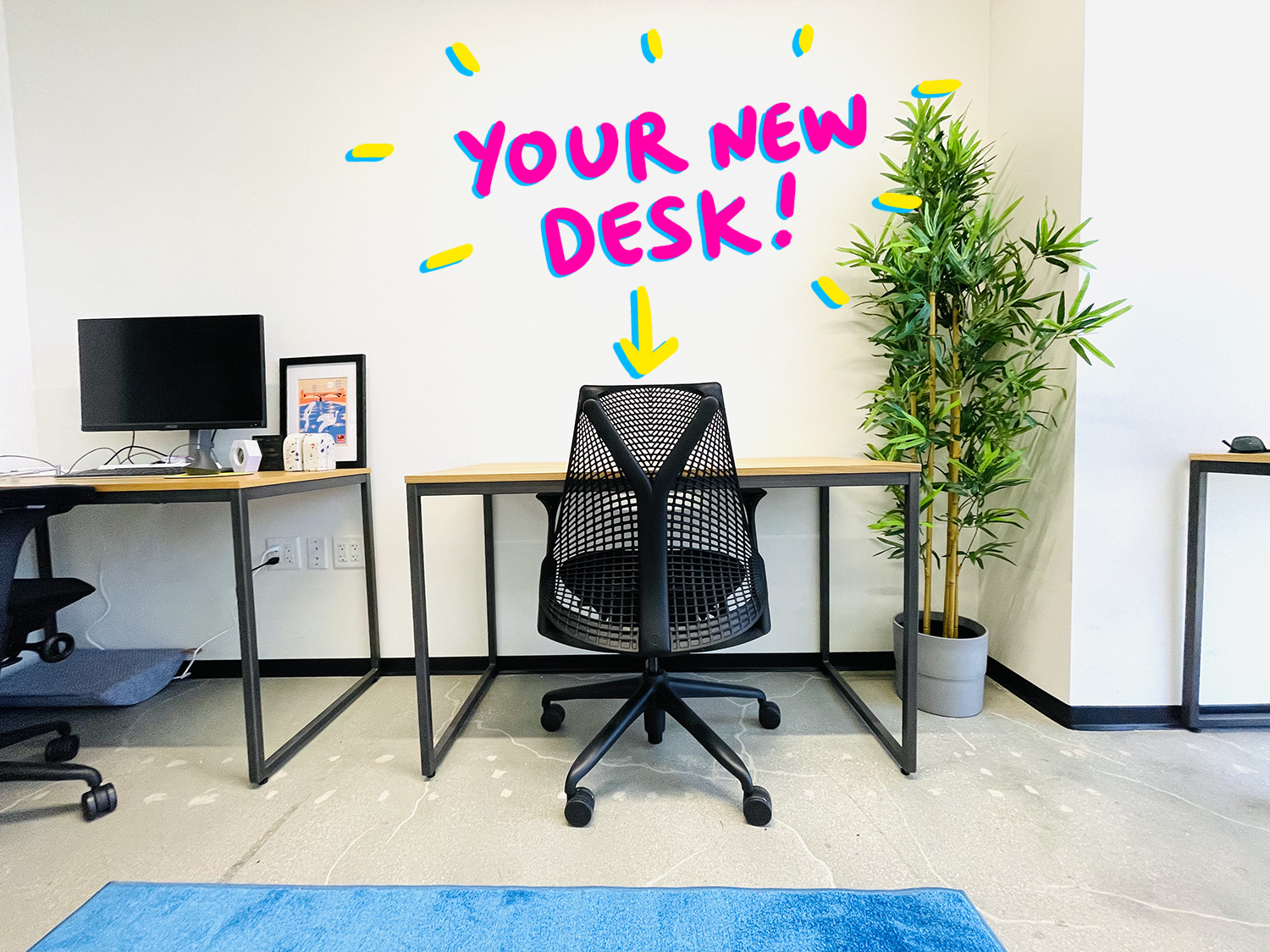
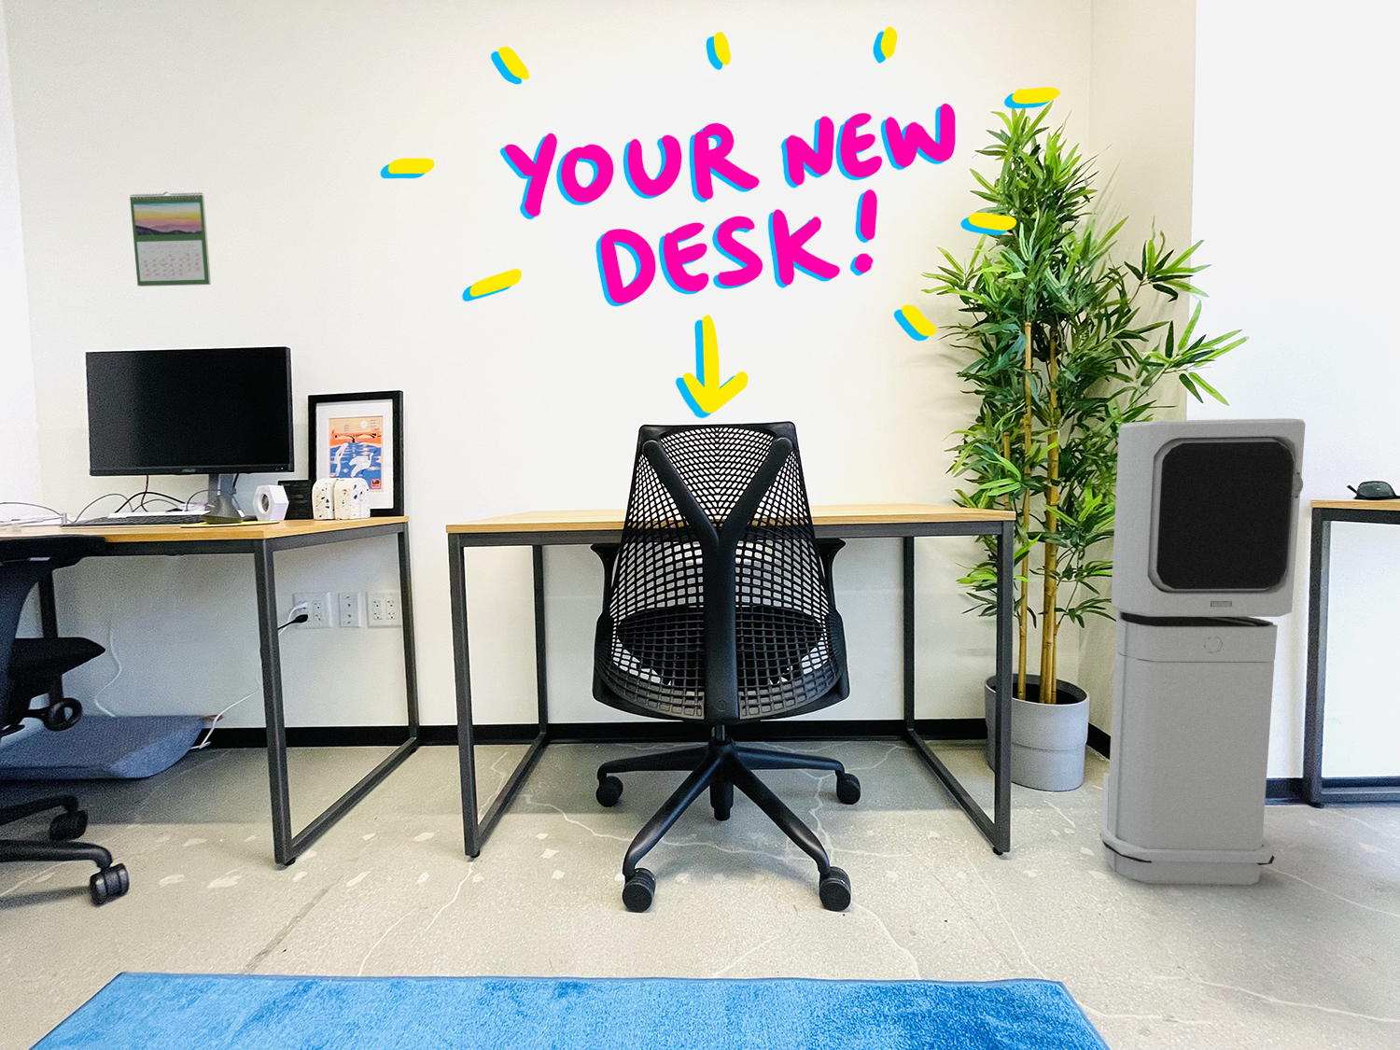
+ air purifier (1160, 640)
+ calendar (170, 238)
